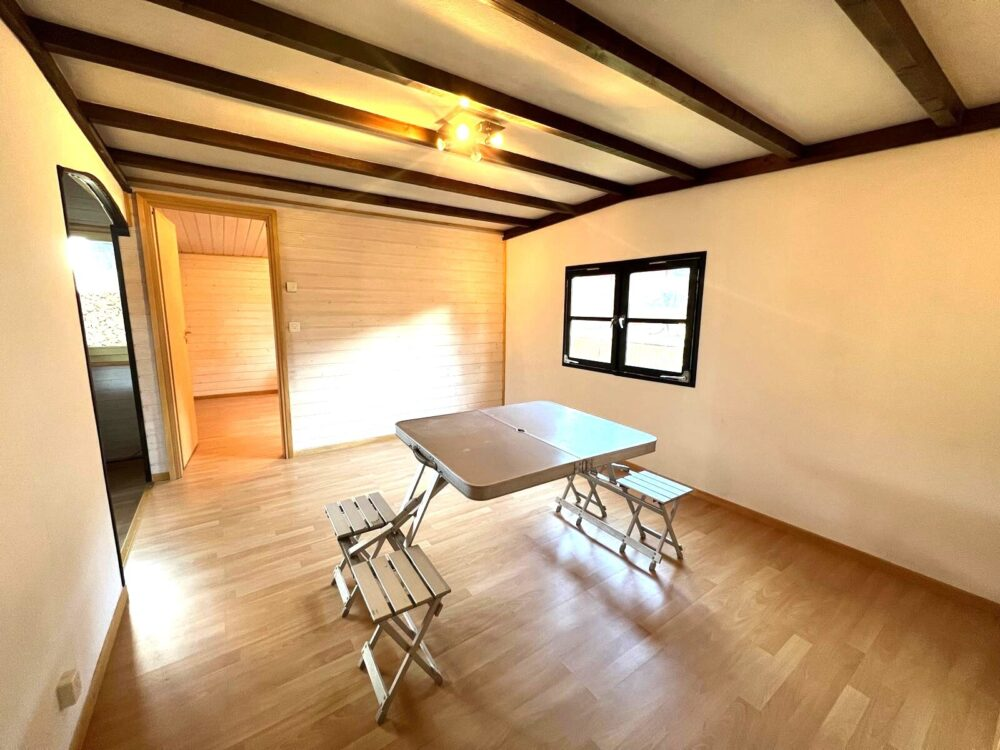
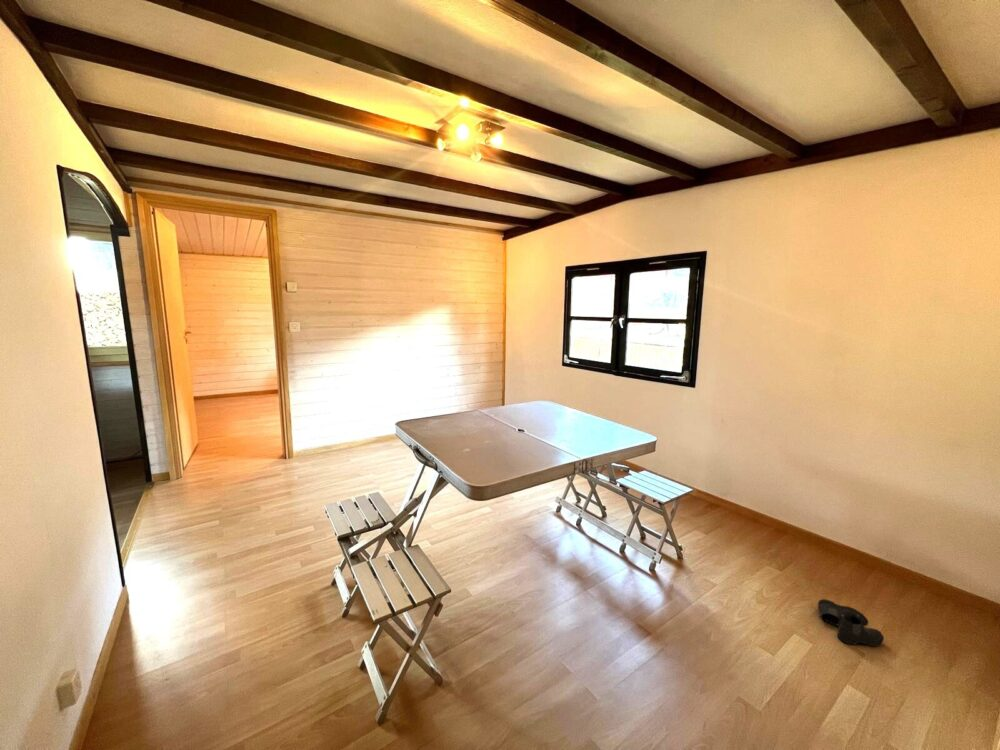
+ boots (845, 614)
